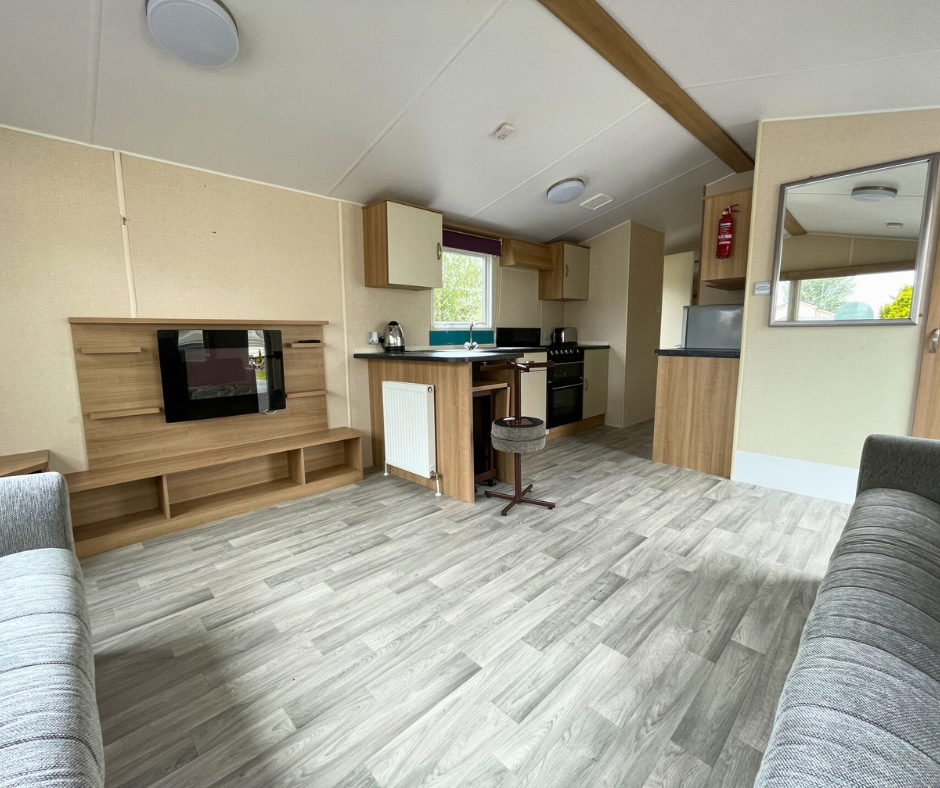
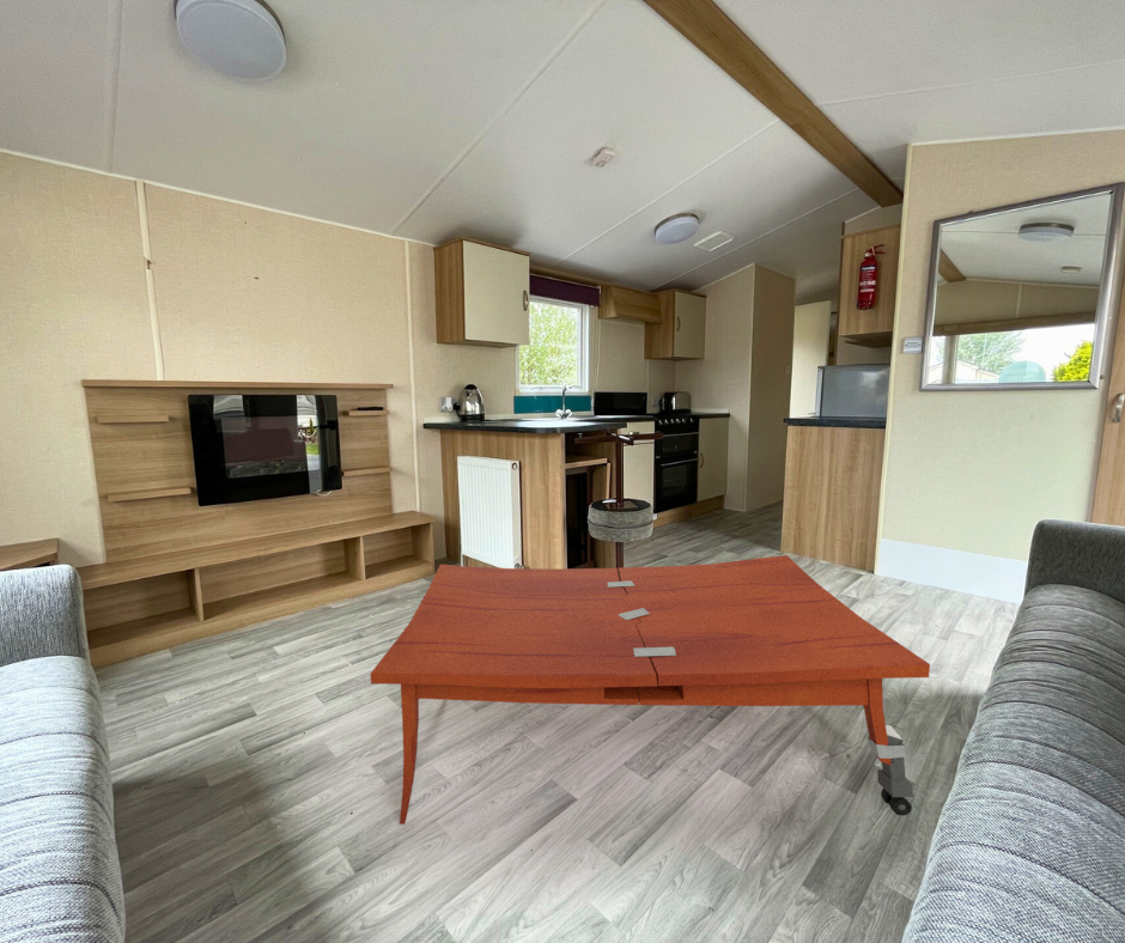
+ coffee table (634, 670)
